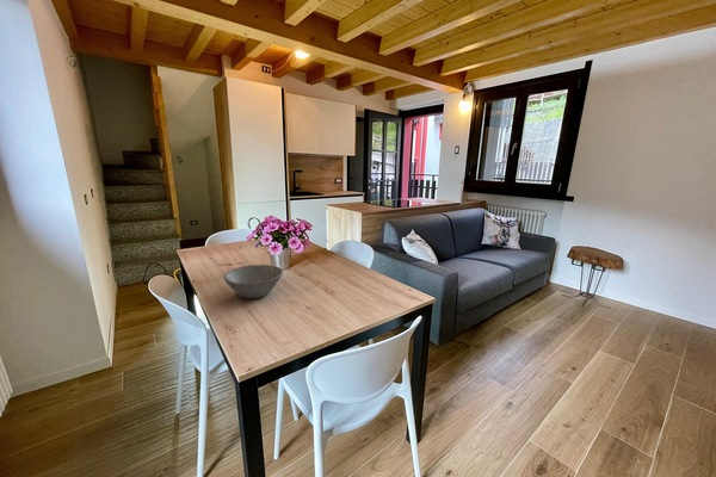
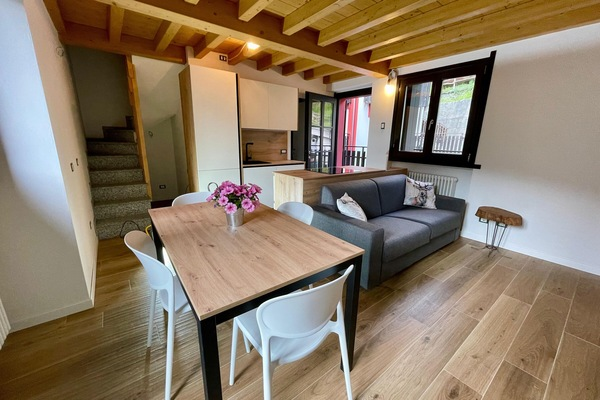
- bowl (254, 283)
